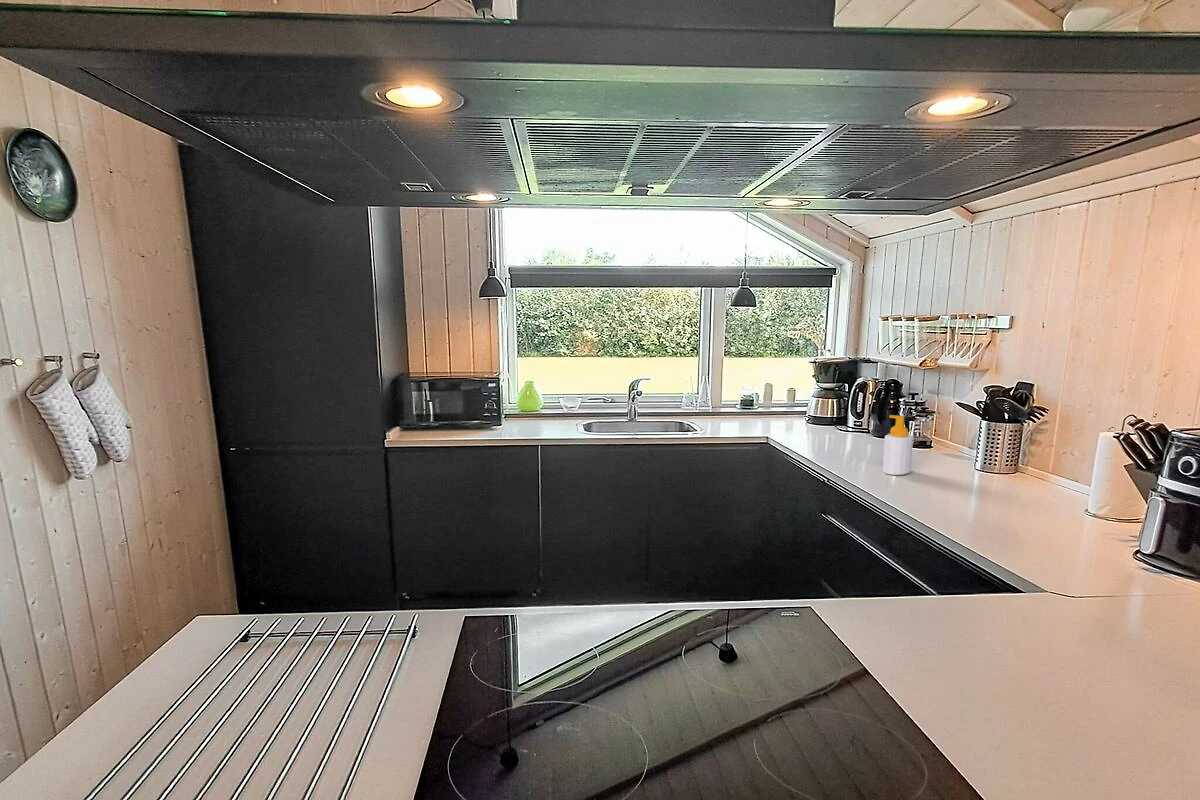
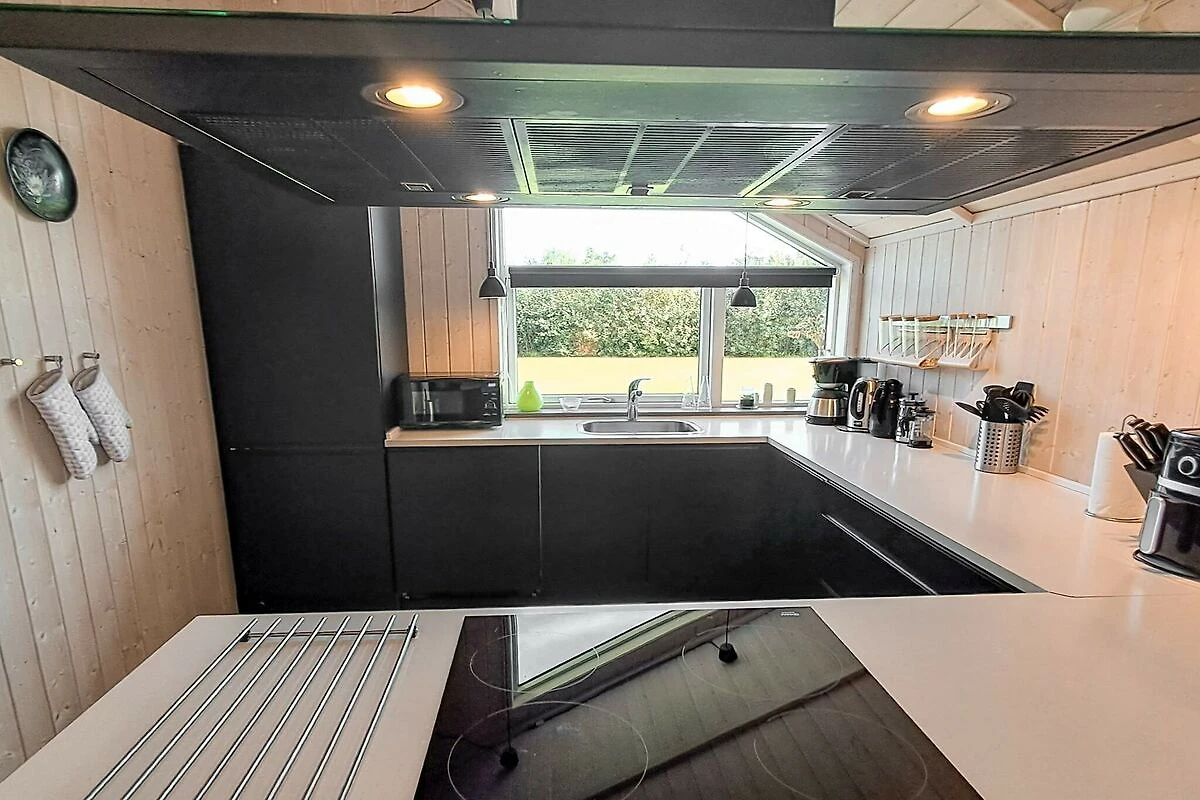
- soap bottle (898, 444)
